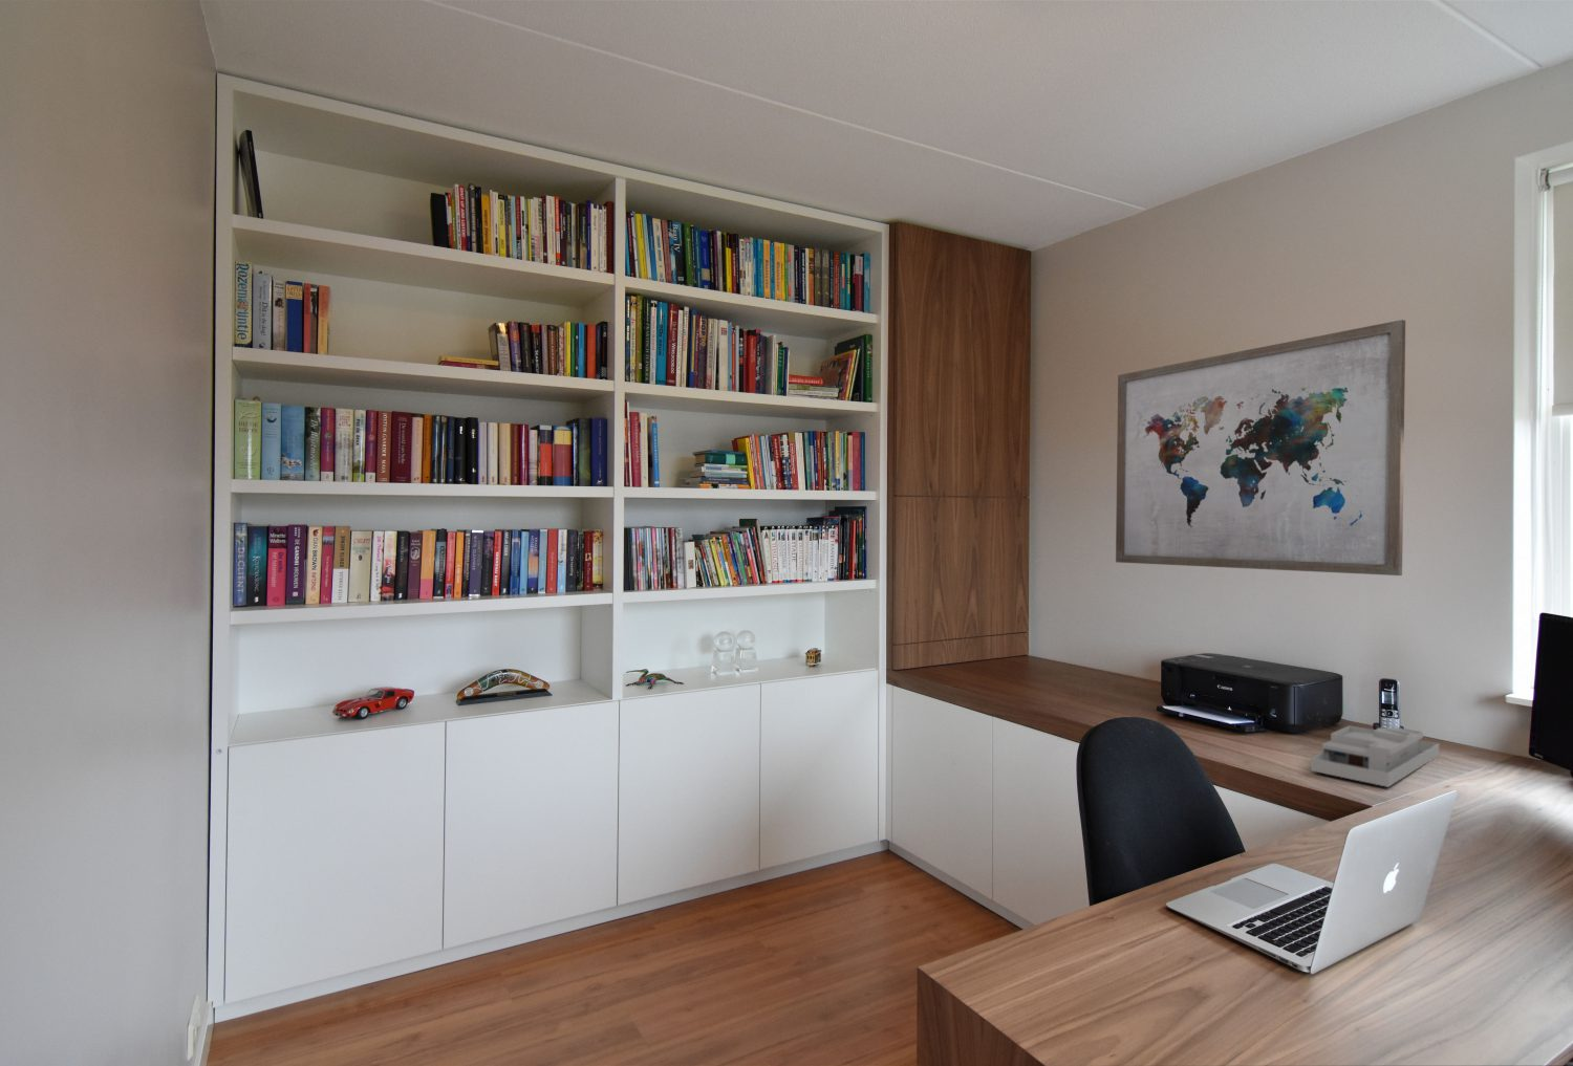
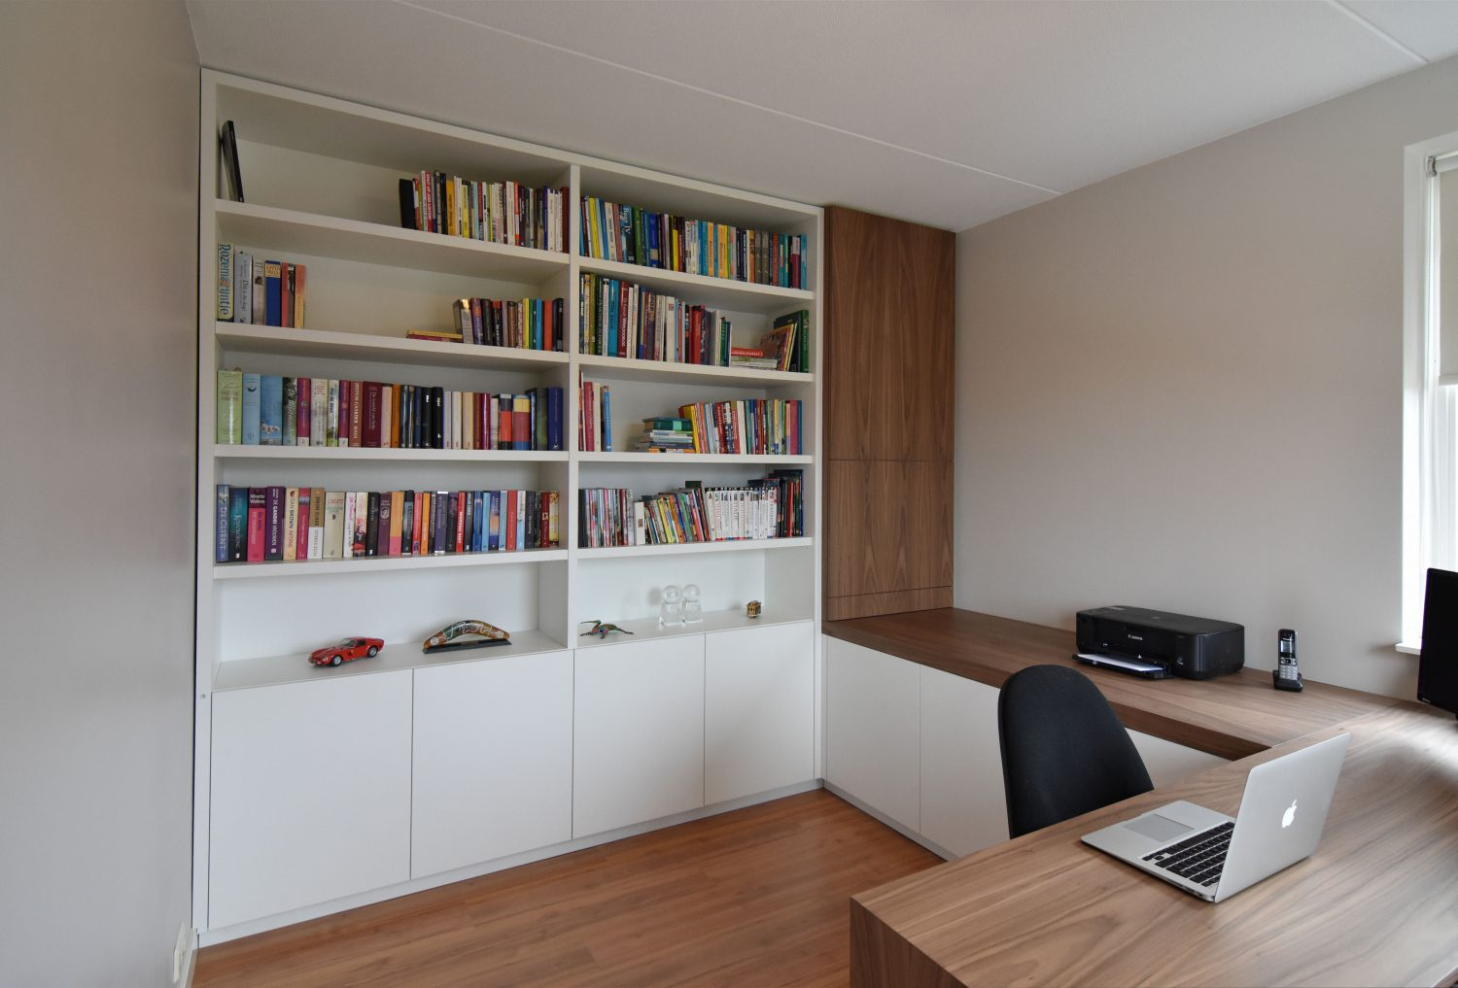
- wall art (1237, 459)
- desk organizer (1377, 746)
